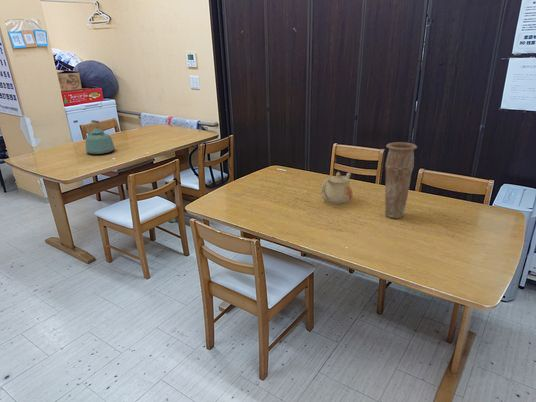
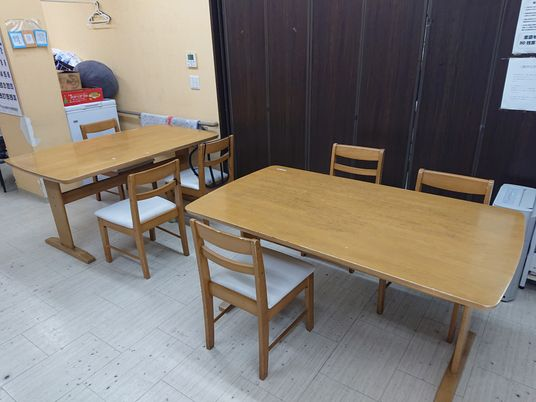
- vase (397, 181)
- kettle (96, 136)
- teapot (337, 186)
